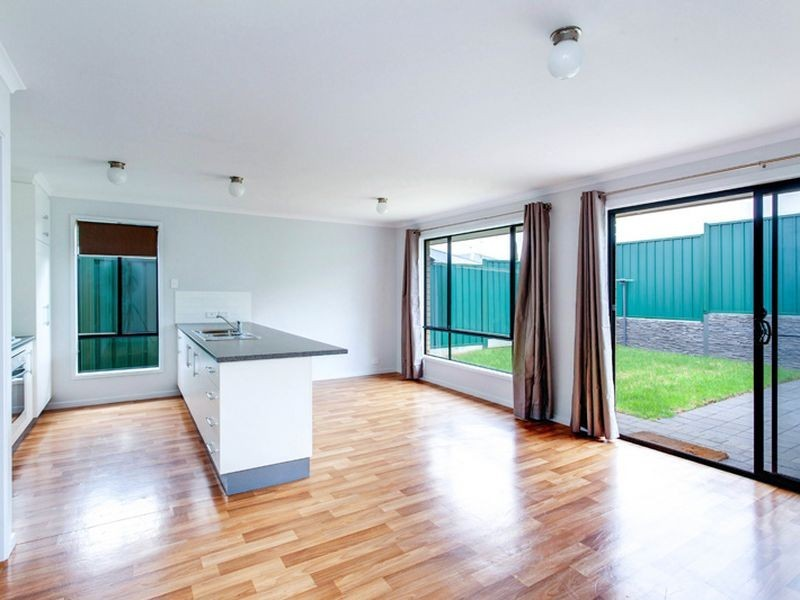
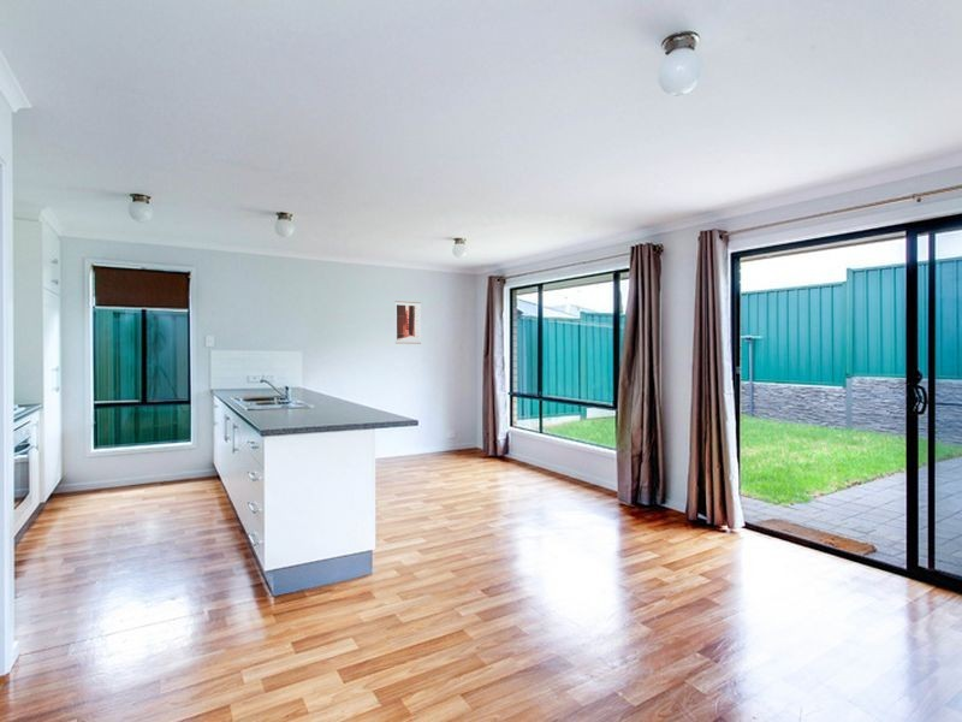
+ wall art (408, 322)
